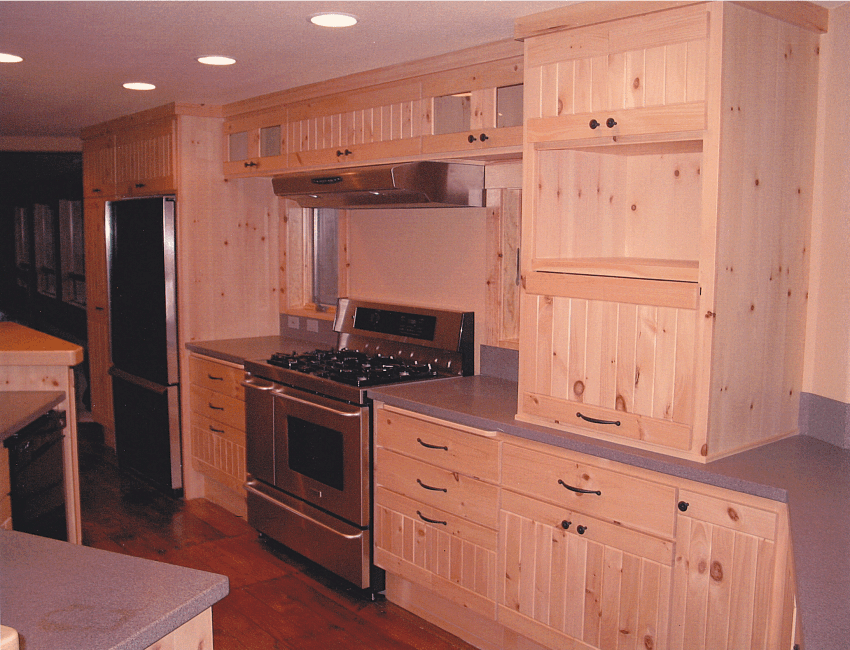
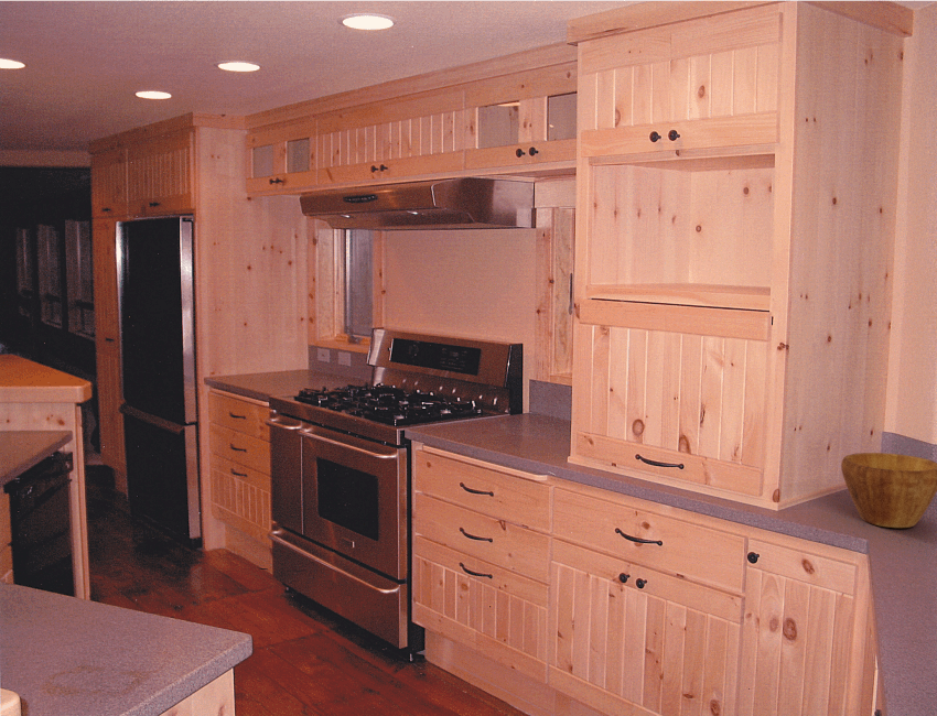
+ bowl (890, 491)
